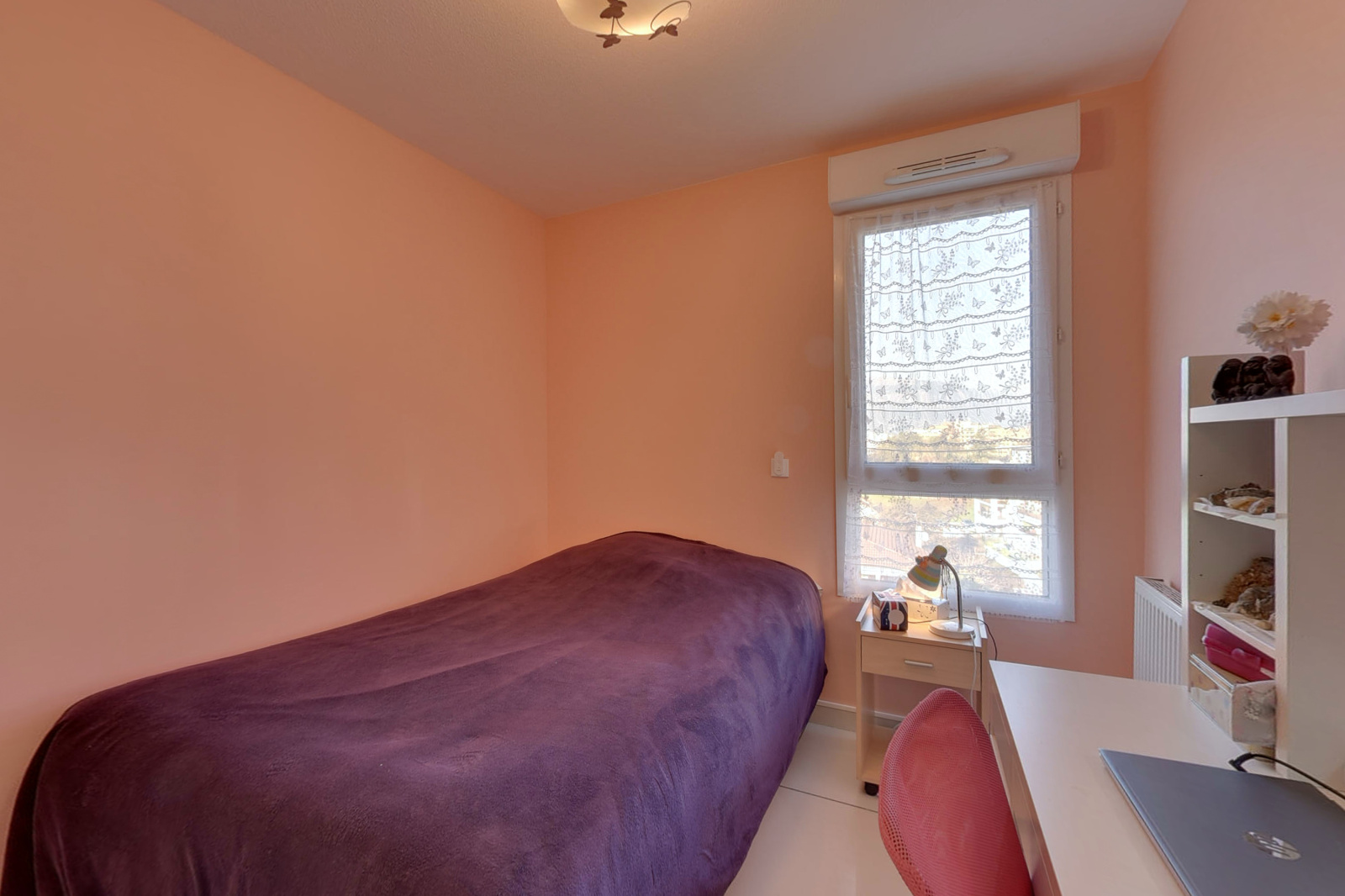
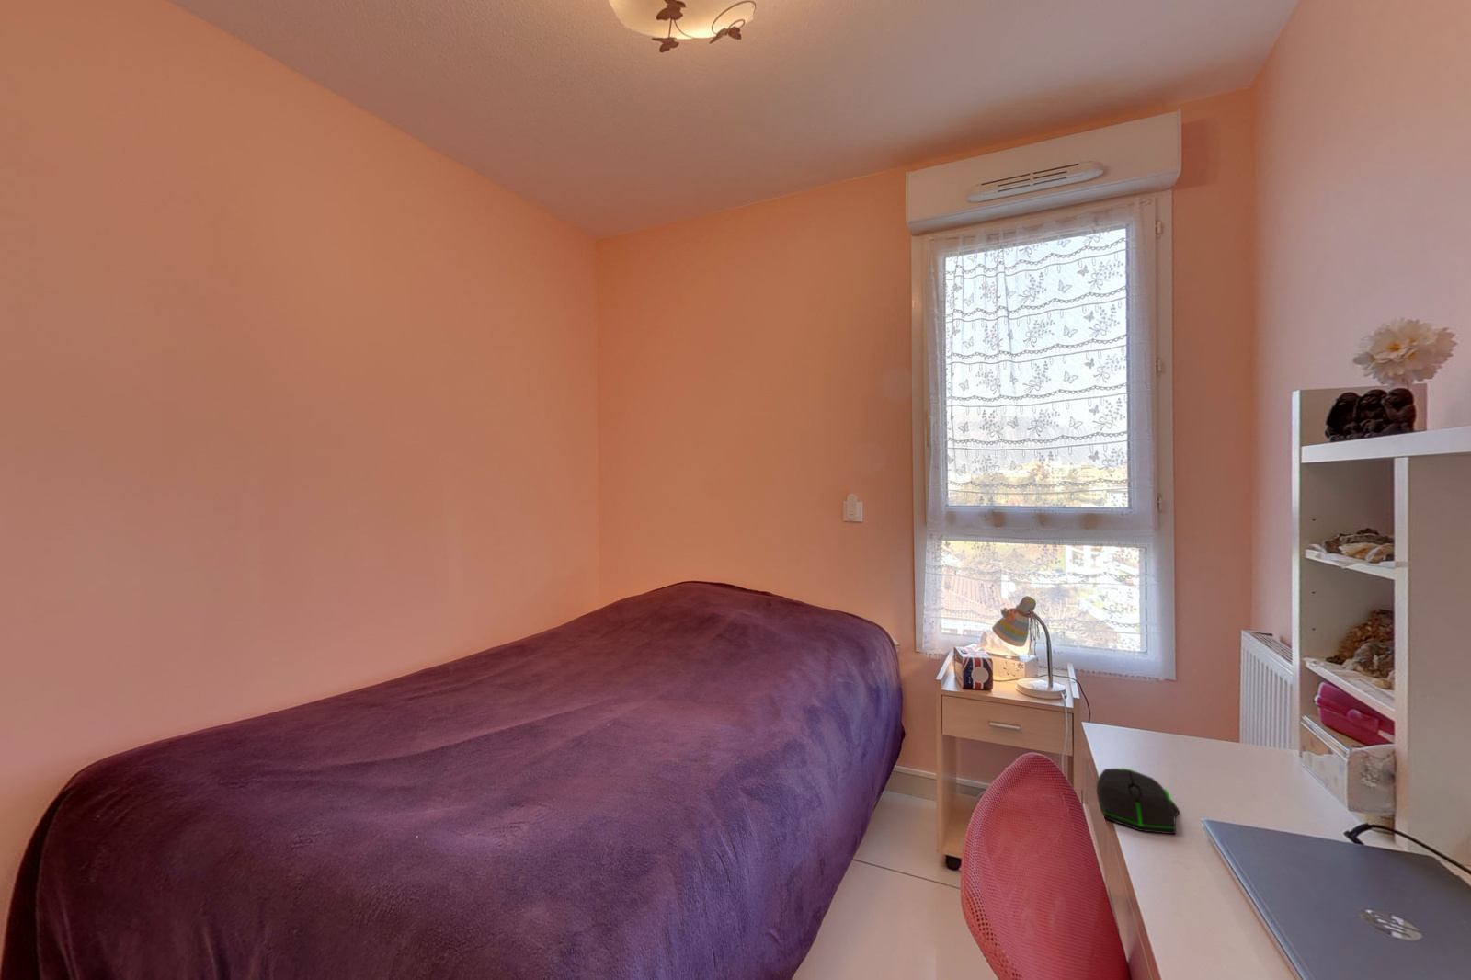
+ computer mouse (1137, 793)
